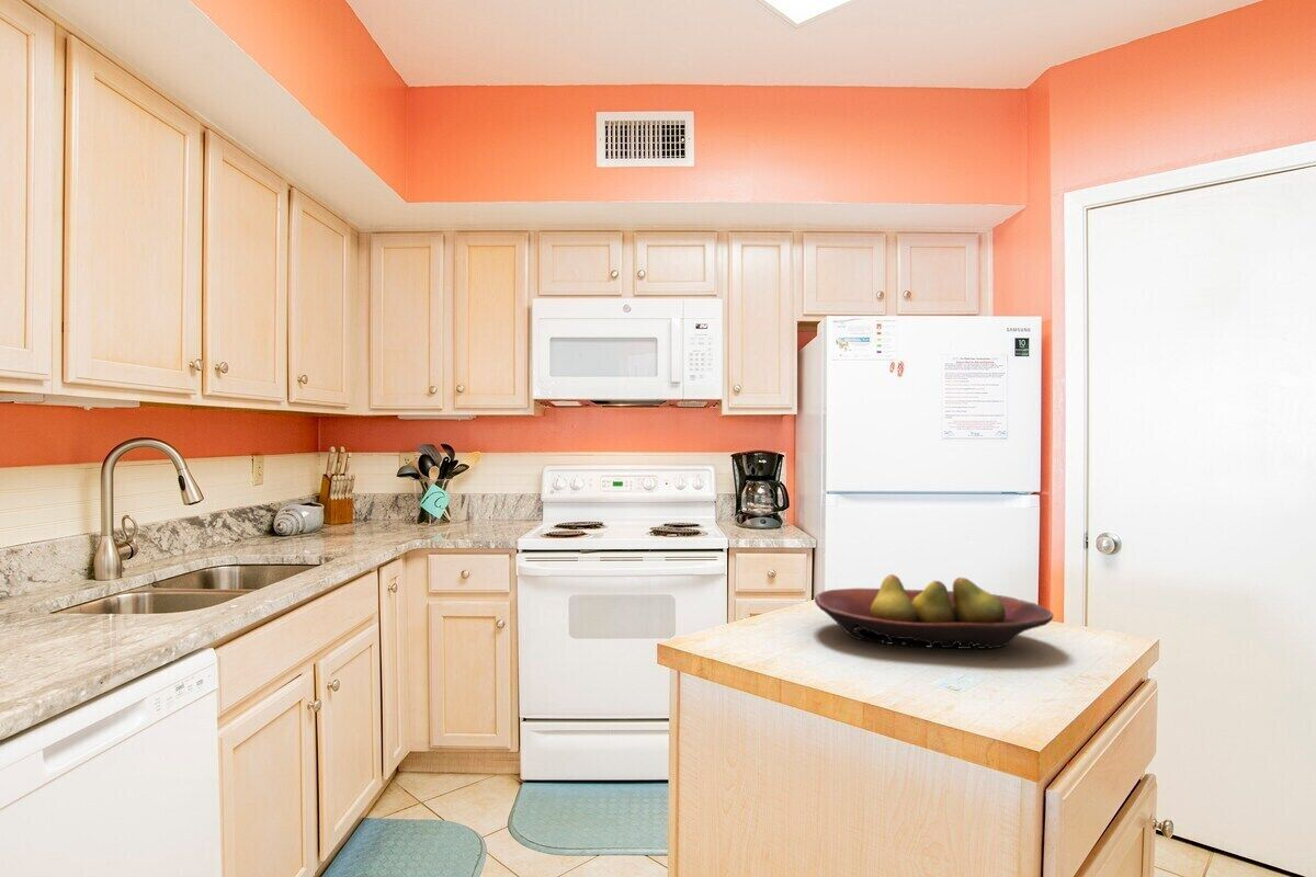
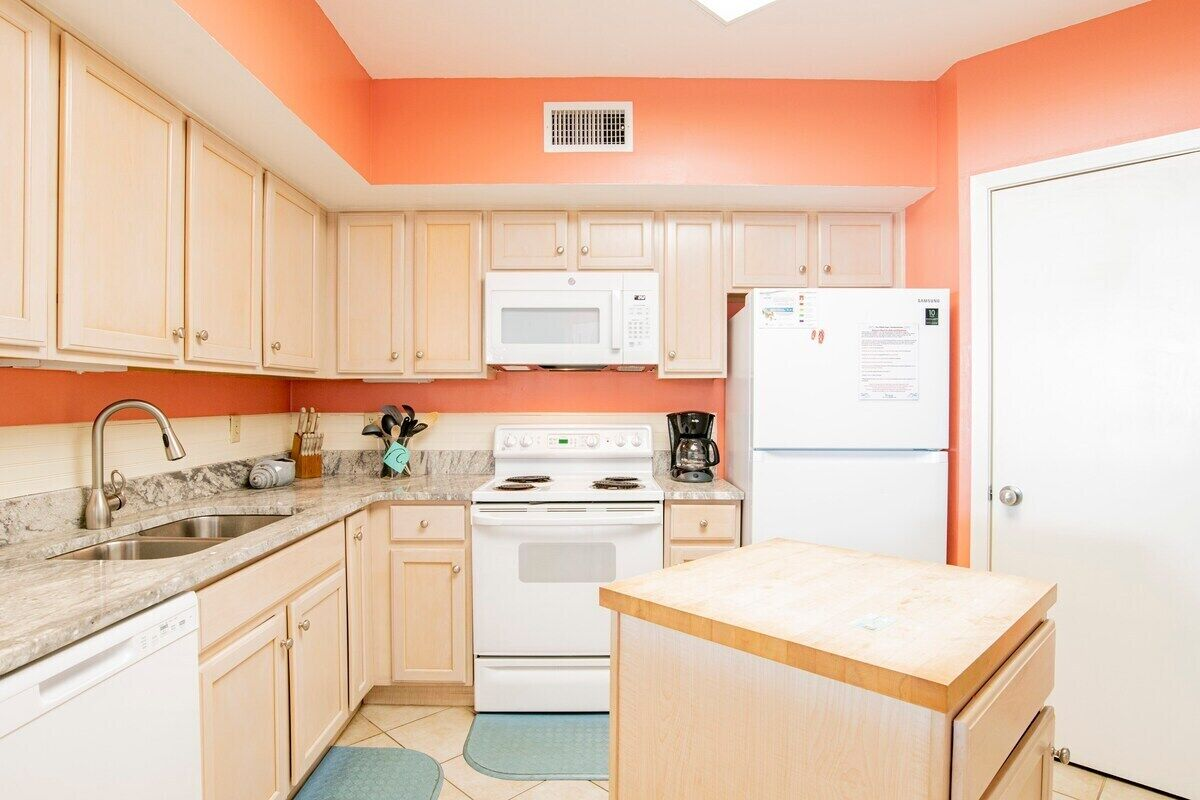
- fruit bowl (927, 607)
